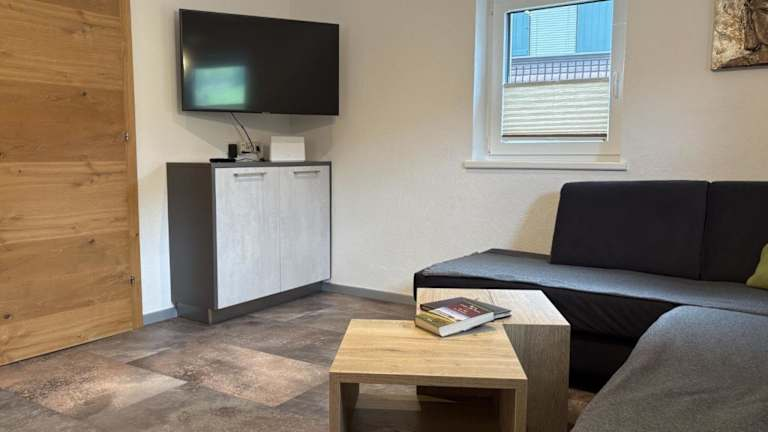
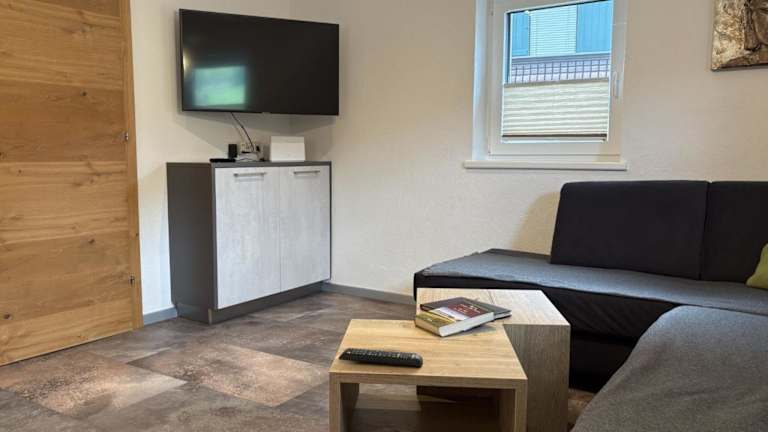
+ remote control (380, 357)
